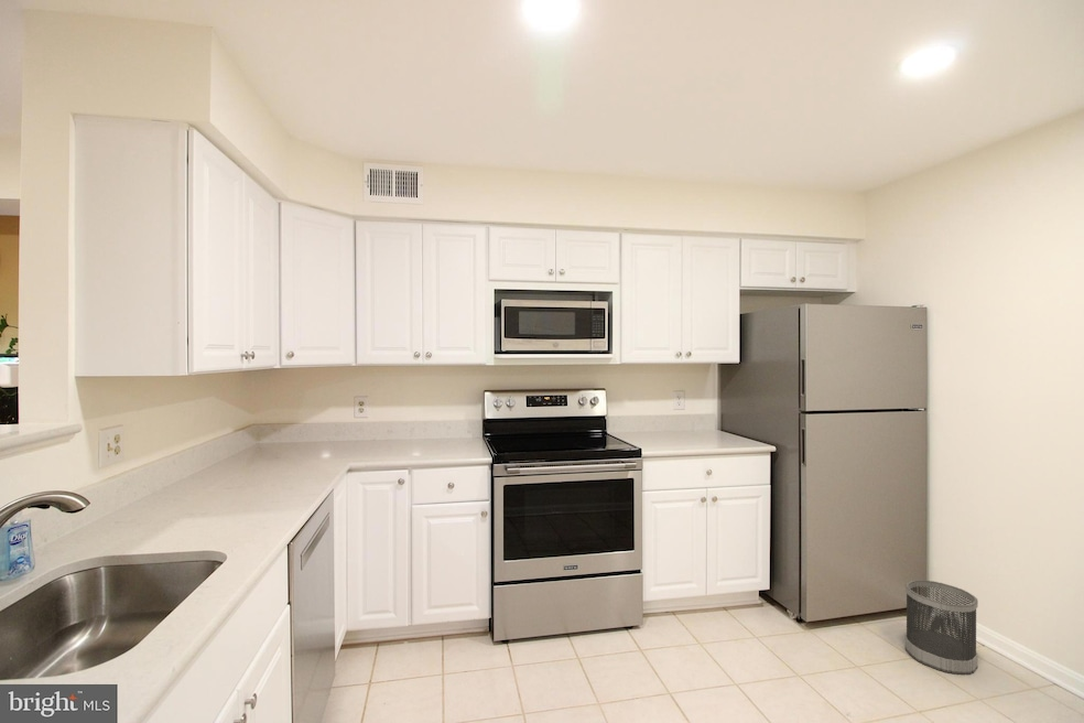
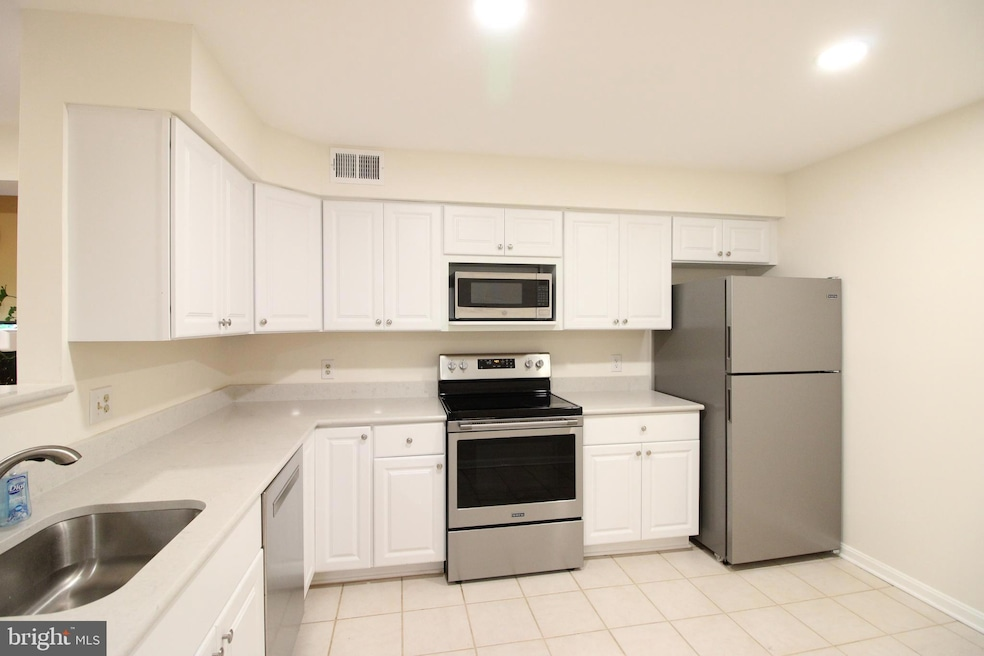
- wastebasket (940, 624)
